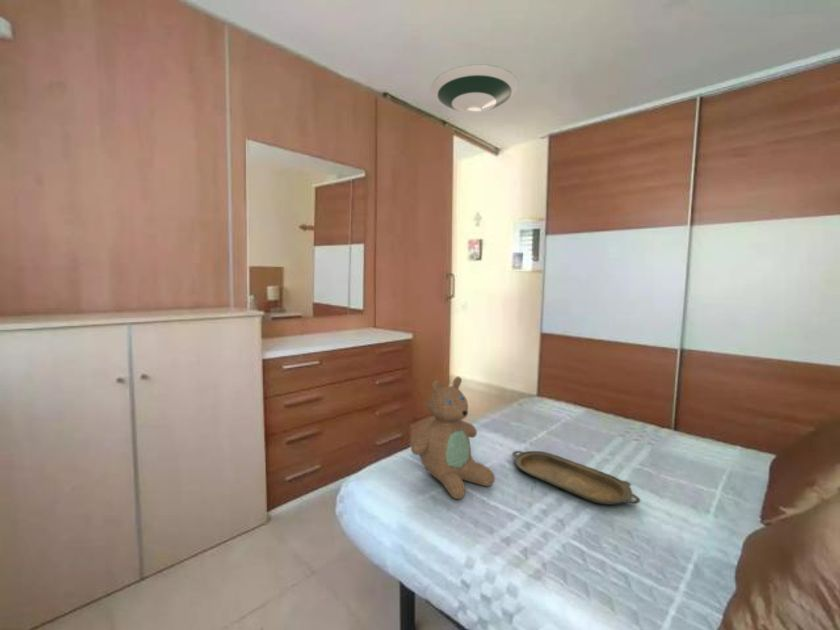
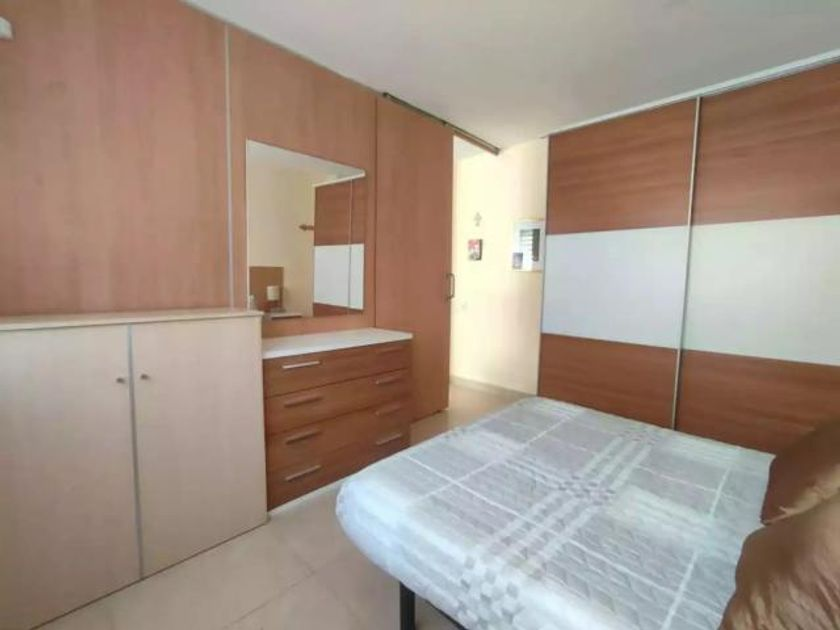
- serving tray (568, 476)
- teddy bear (456, 431)
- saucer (473, 99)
